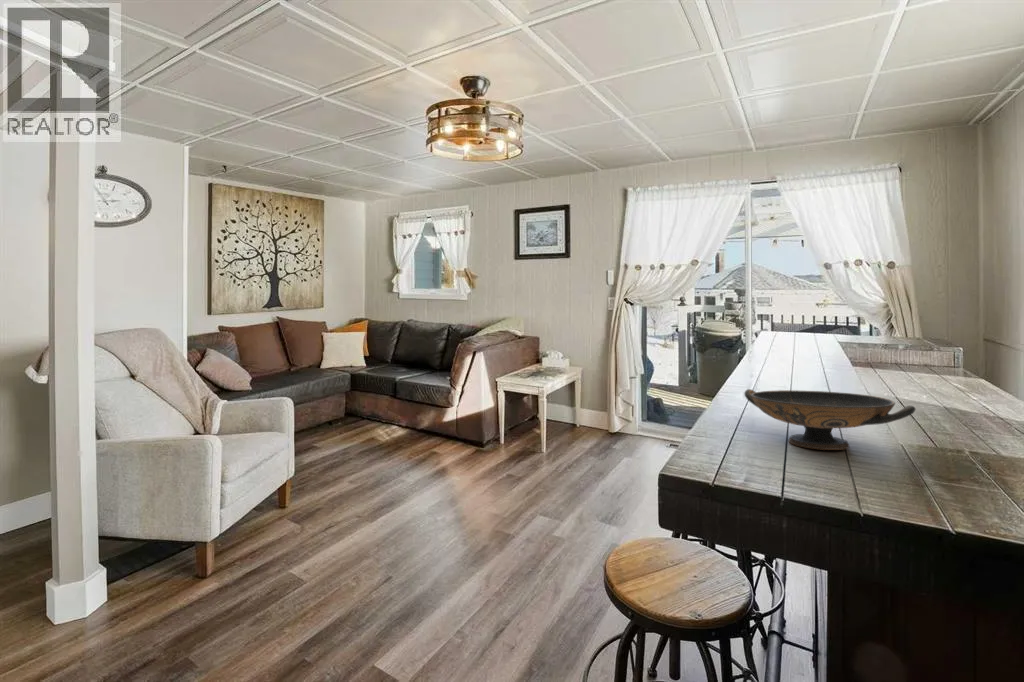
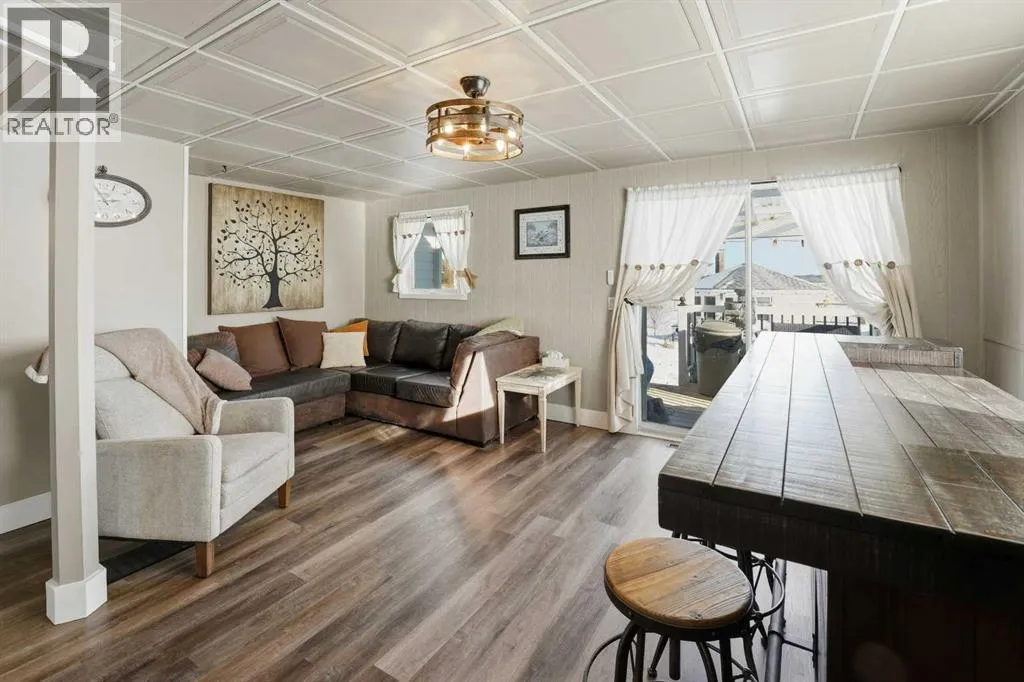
- decorative bowl (818, 420)
